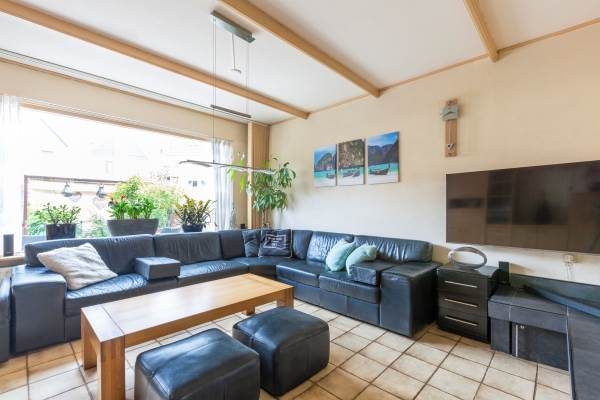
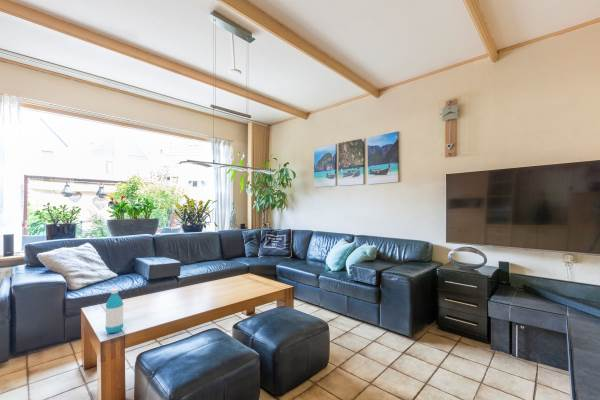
+ water bottle (114, 310)
